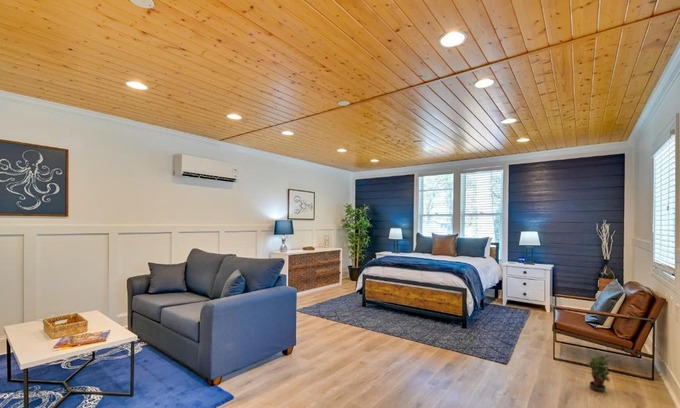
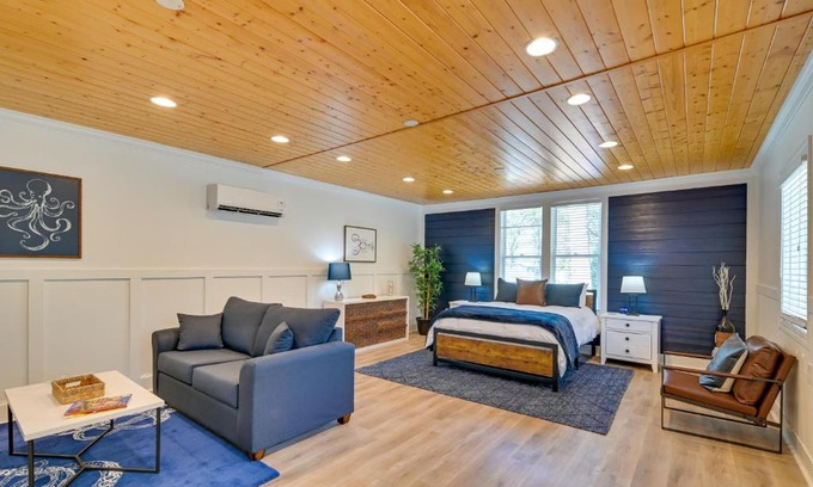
- potted plant (601, 371)
